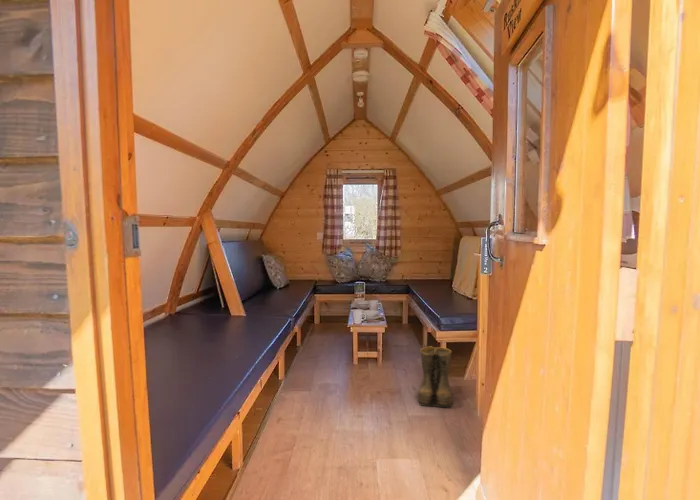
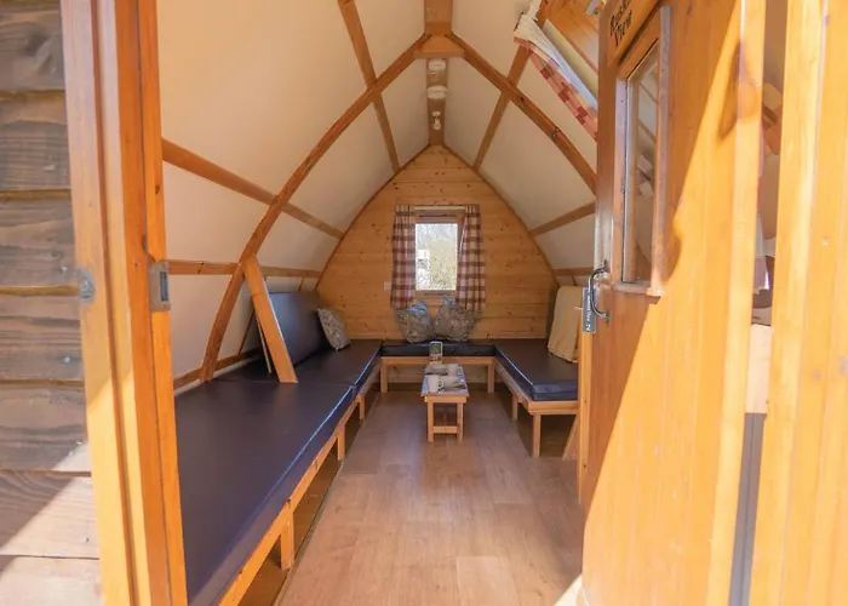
- boots (435, 374)
